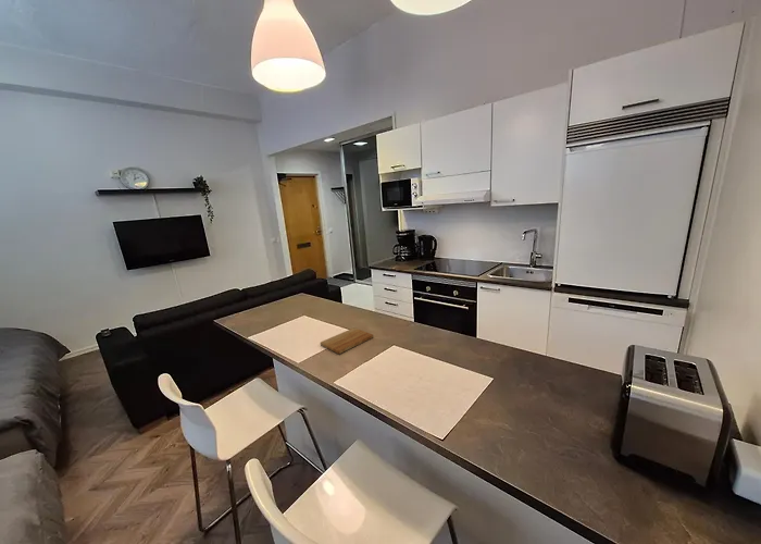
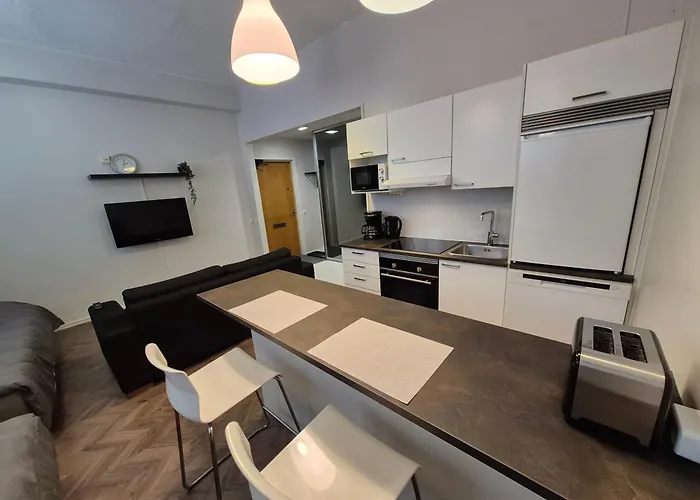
- cutting board (347, 339)
